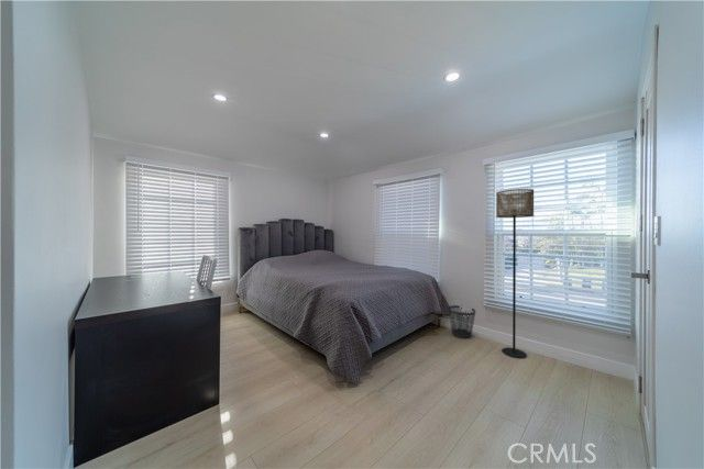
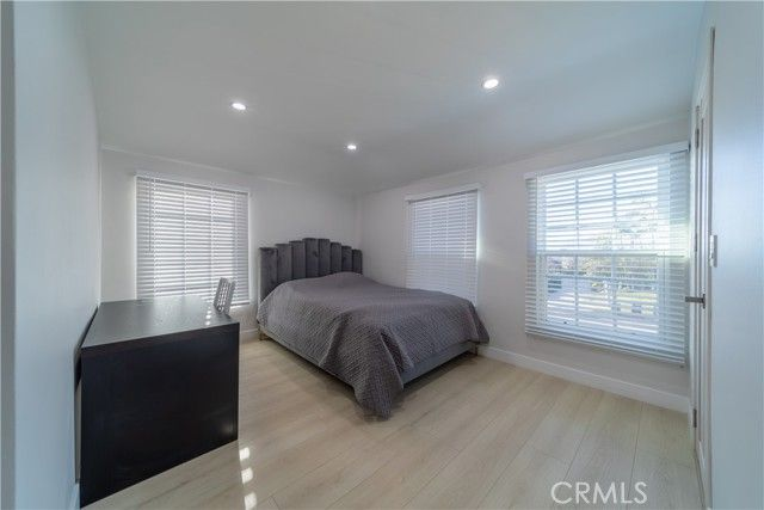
- wastebasket (461, 322)
- floor lamp (514, 272)
